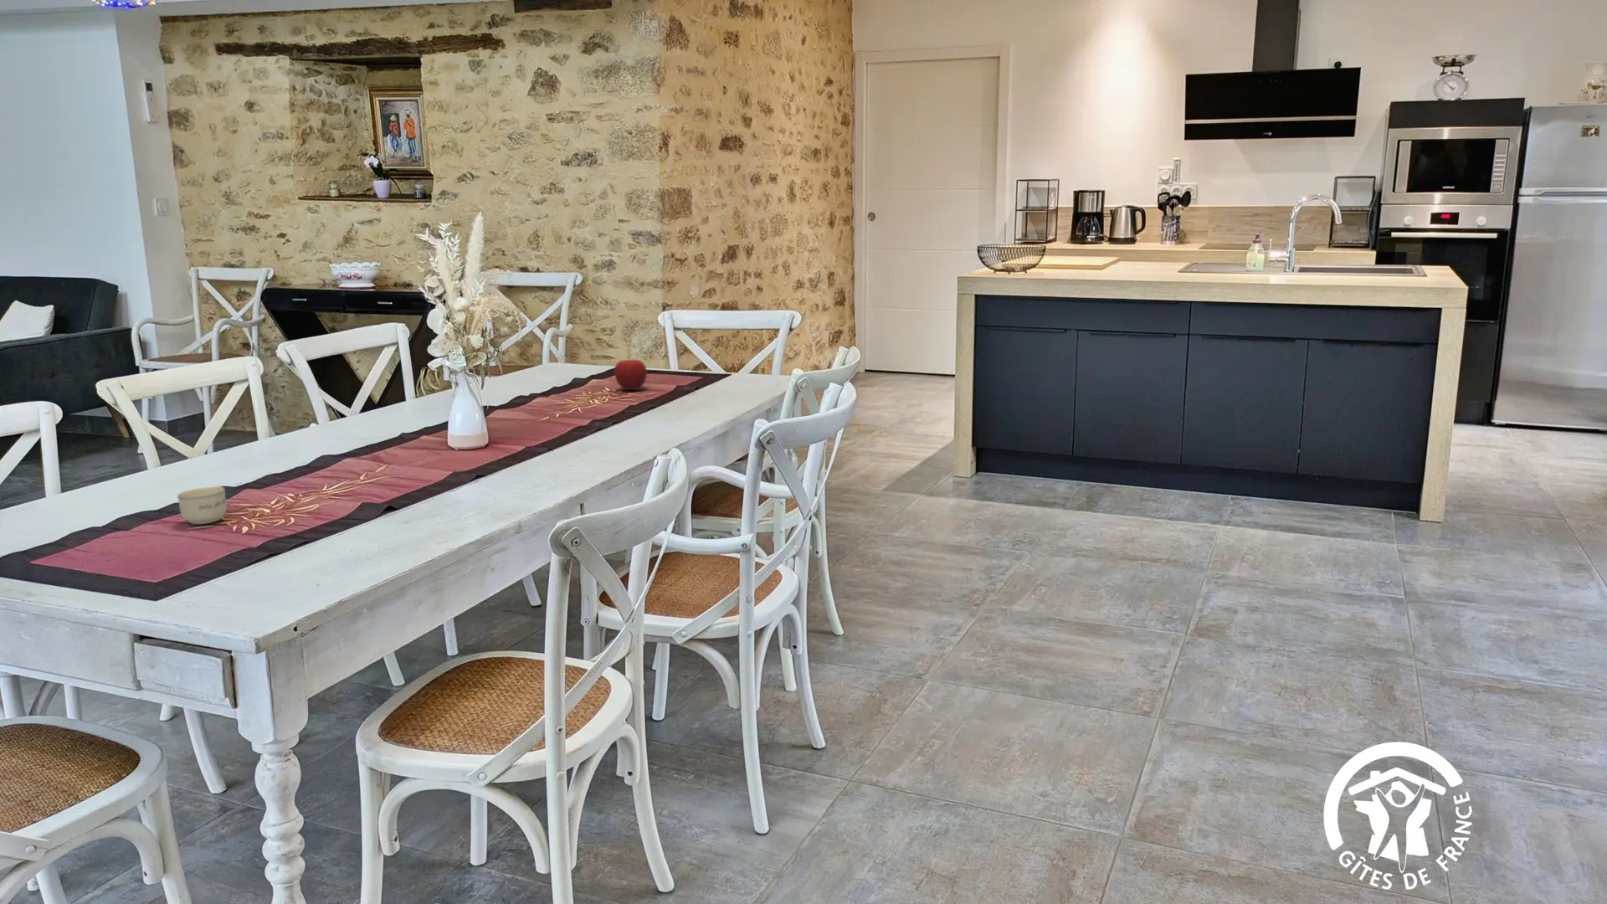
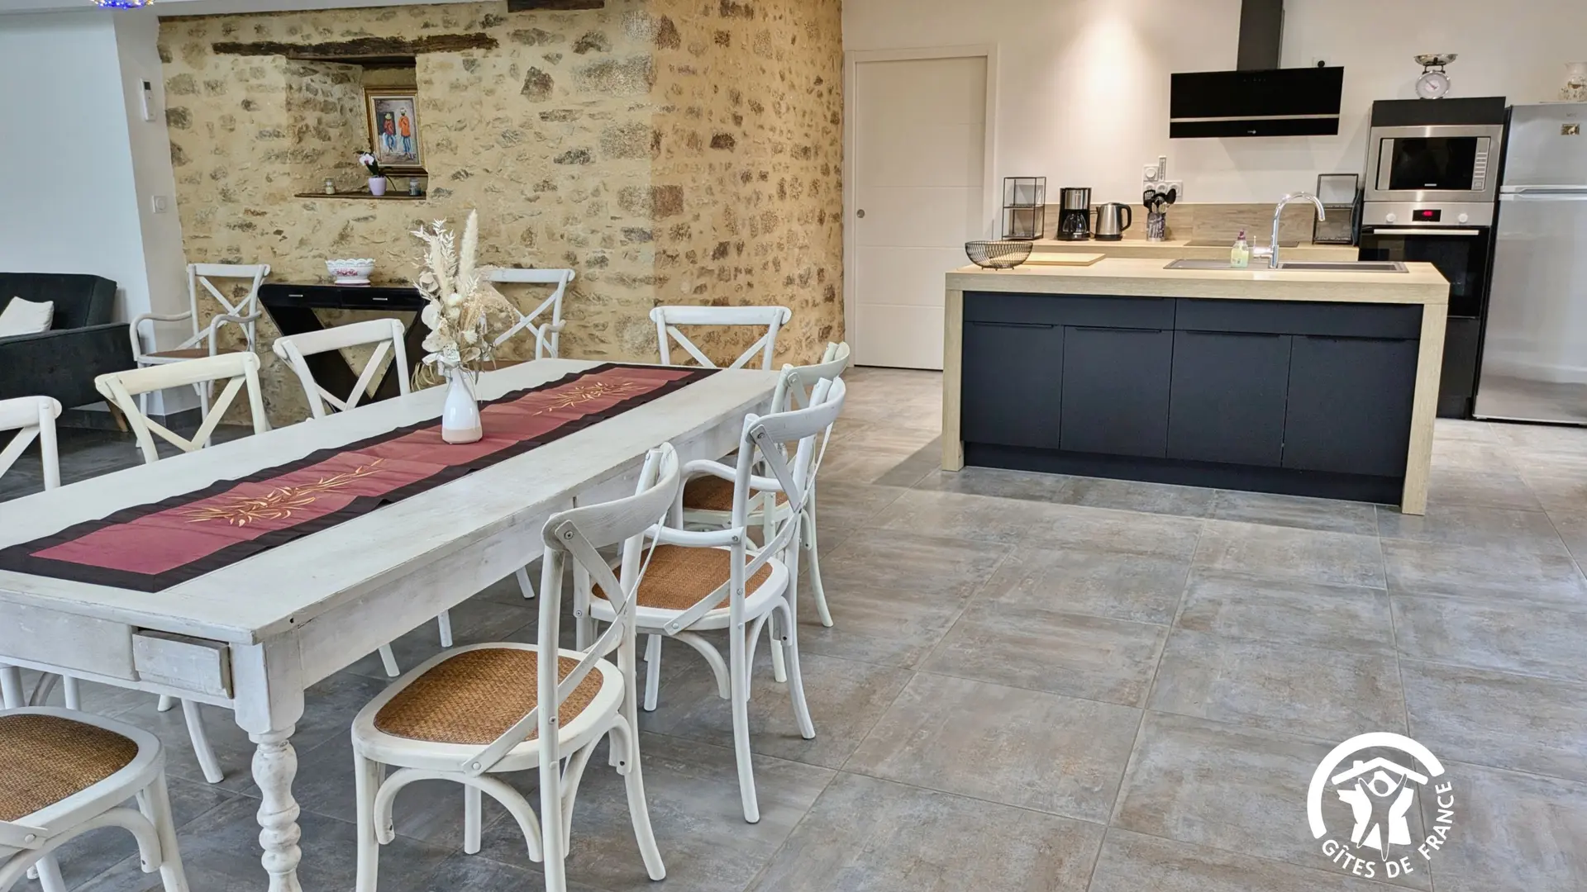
- cup (207, 504)
- fruit (630, 372)
